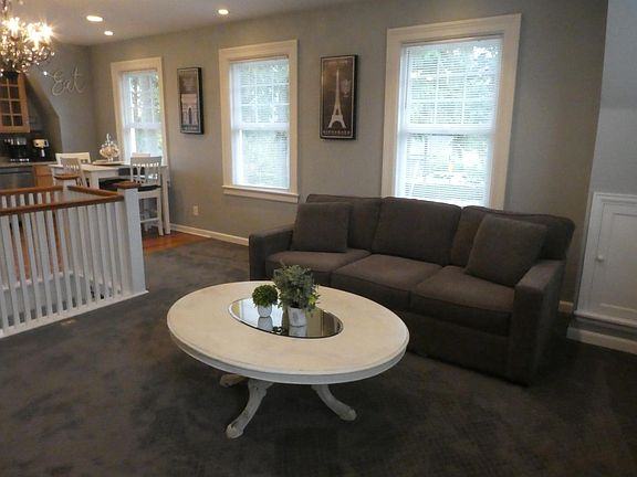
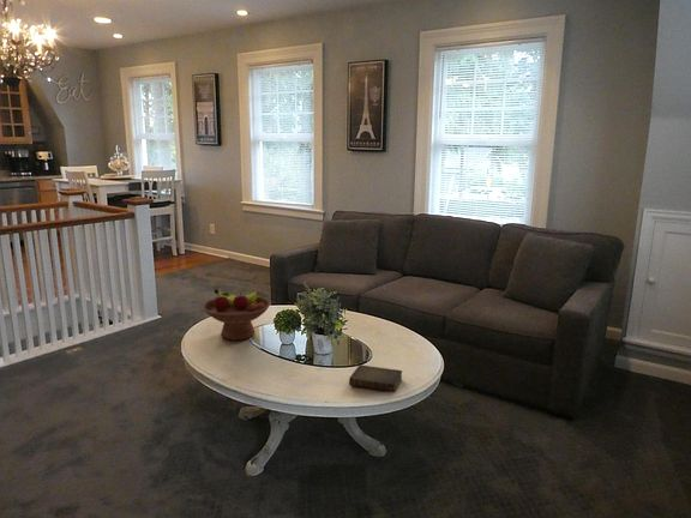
+ fruit bowl (236, 313)
+ book (375, 378)
